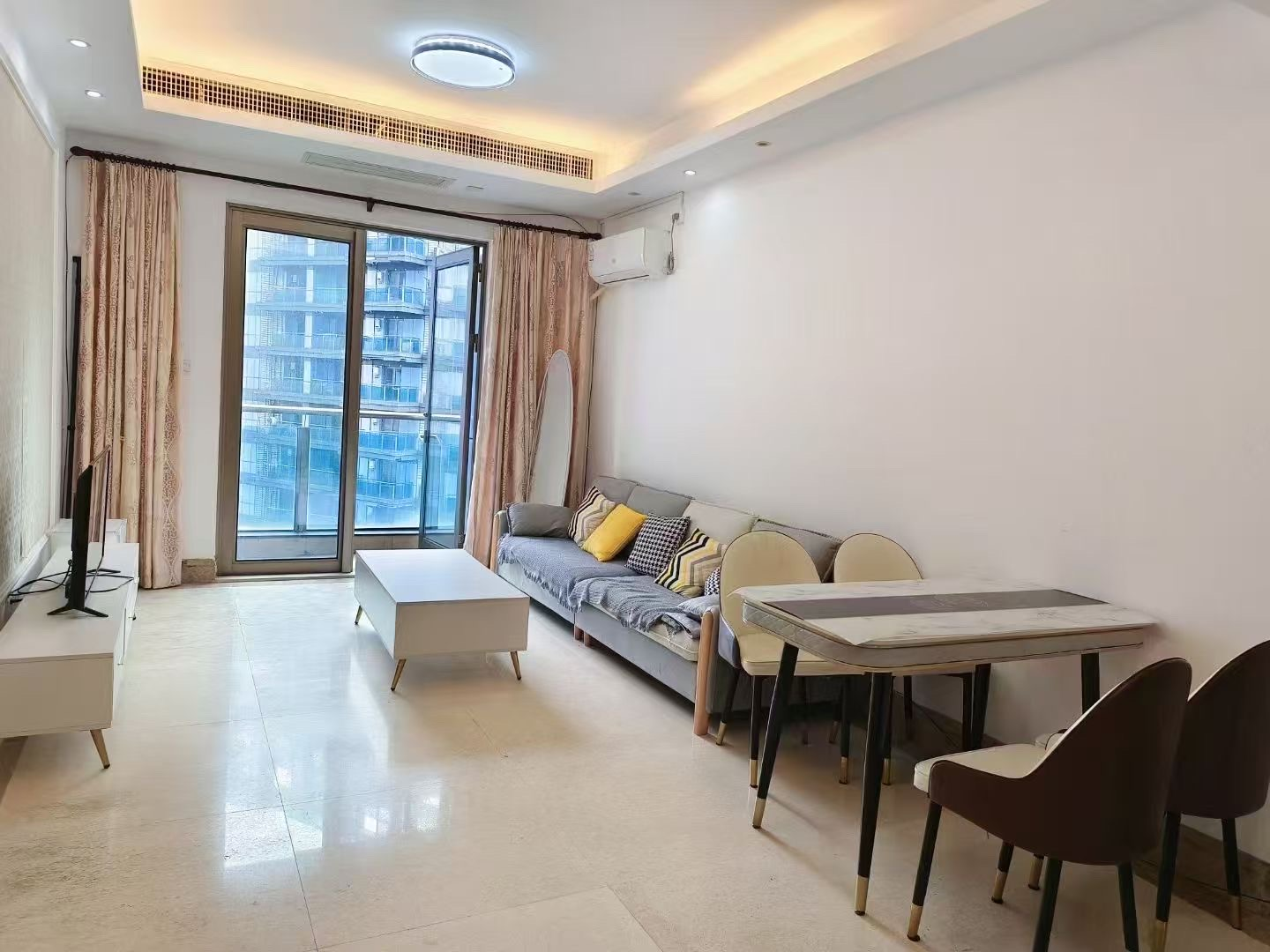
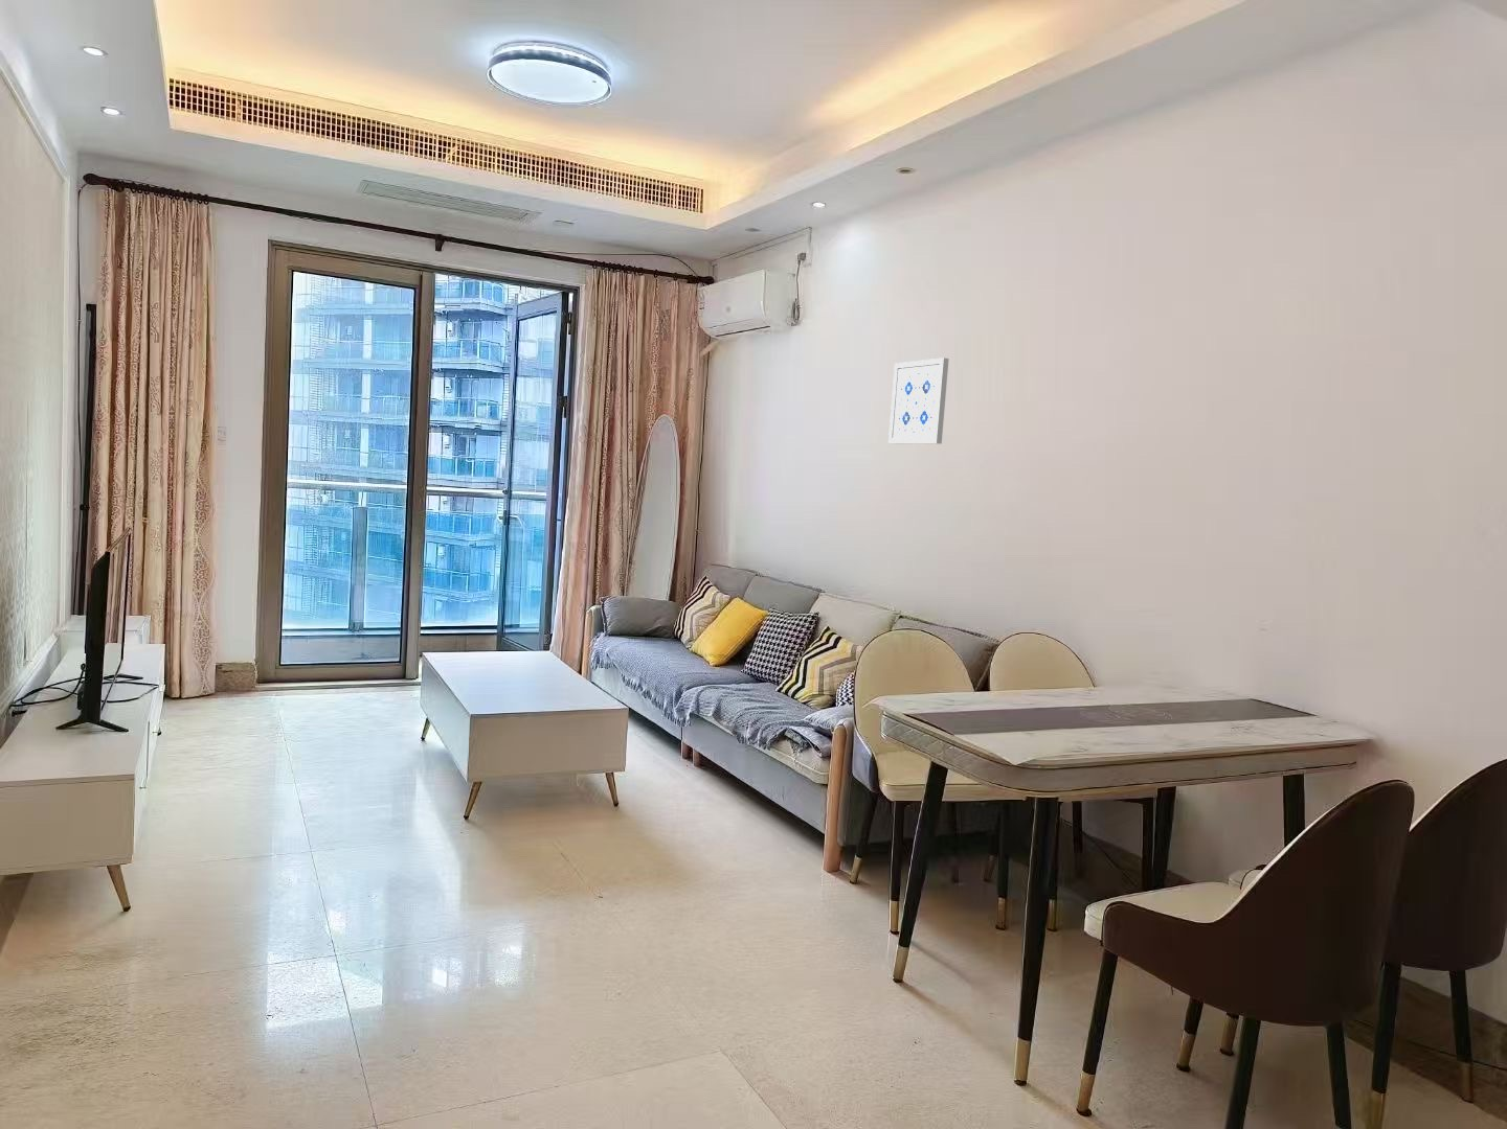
+ wall art (917, 401)
